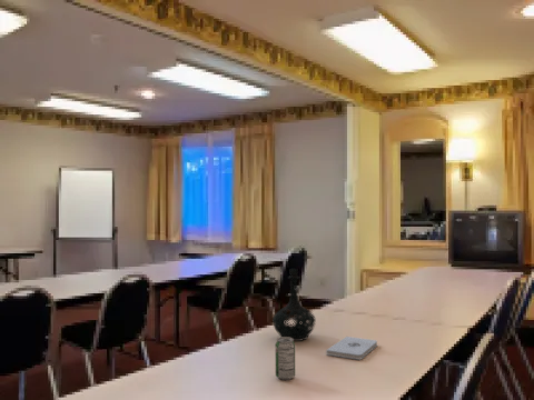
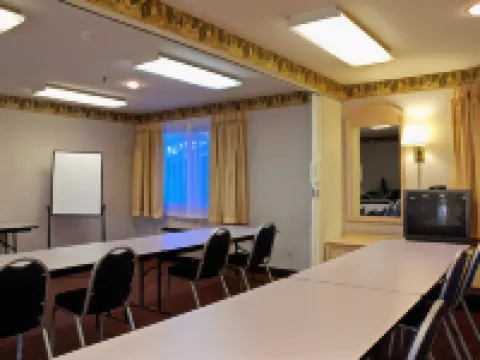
- notepad (353, 347)
- bottle (294, 303)
- beverage can (285, 358)
